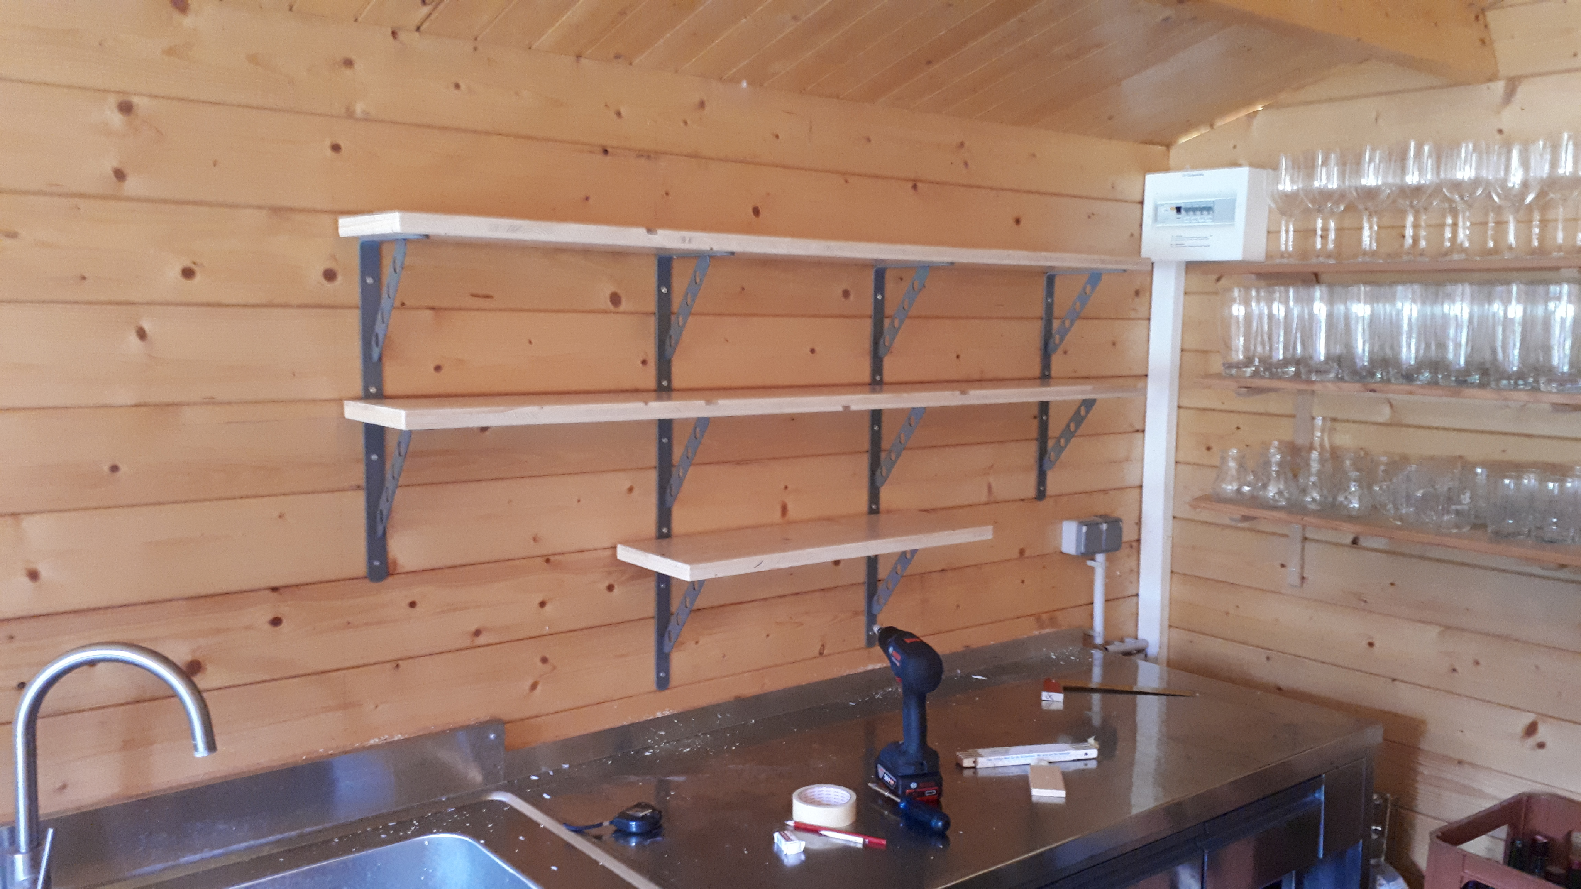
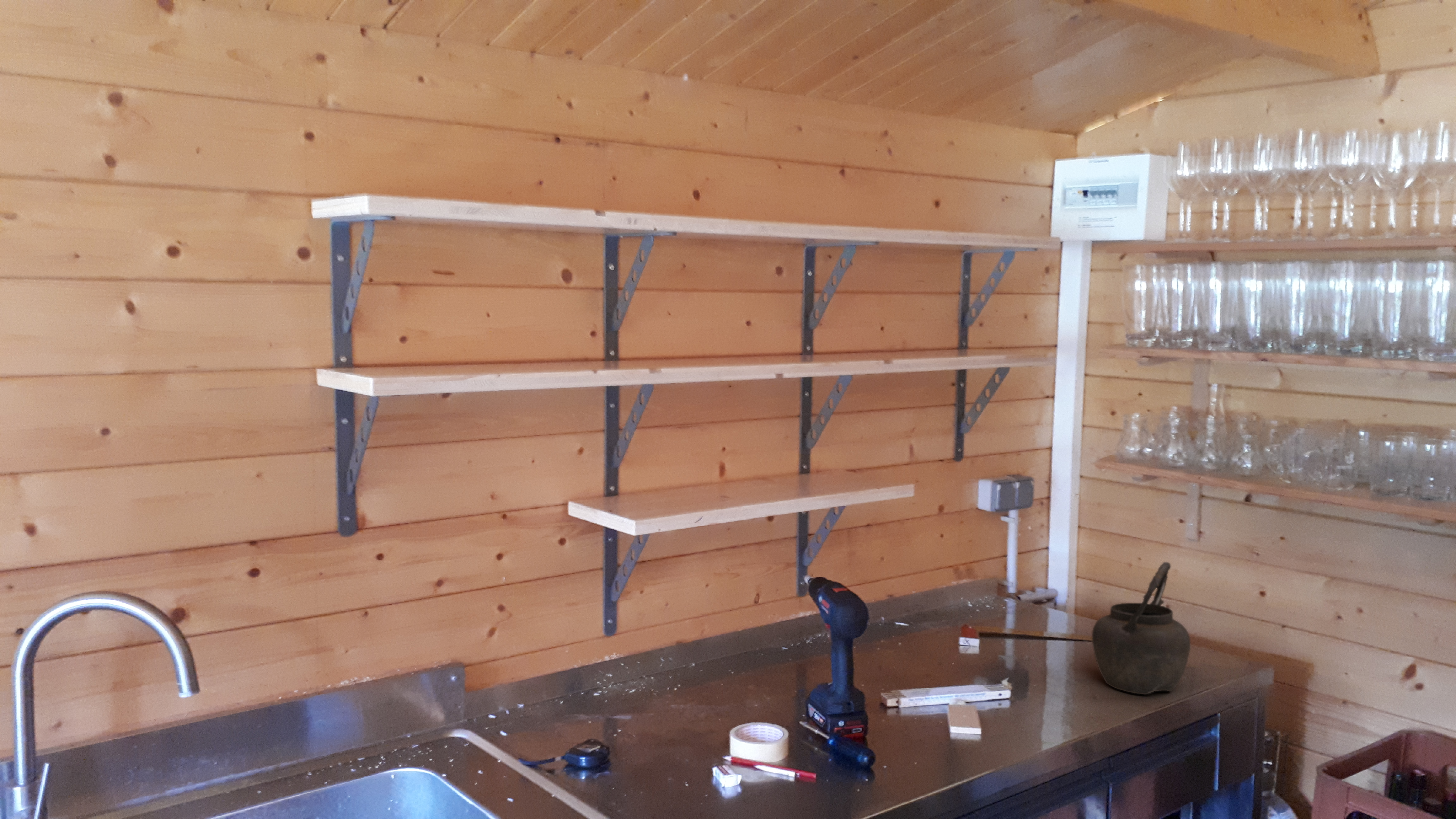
+ kettle (1149, 621)
